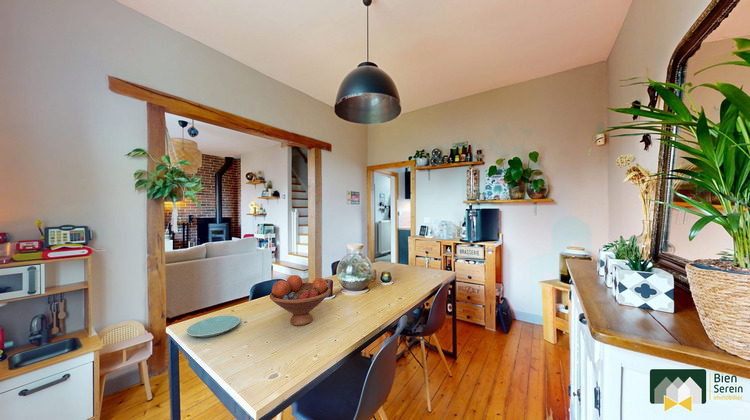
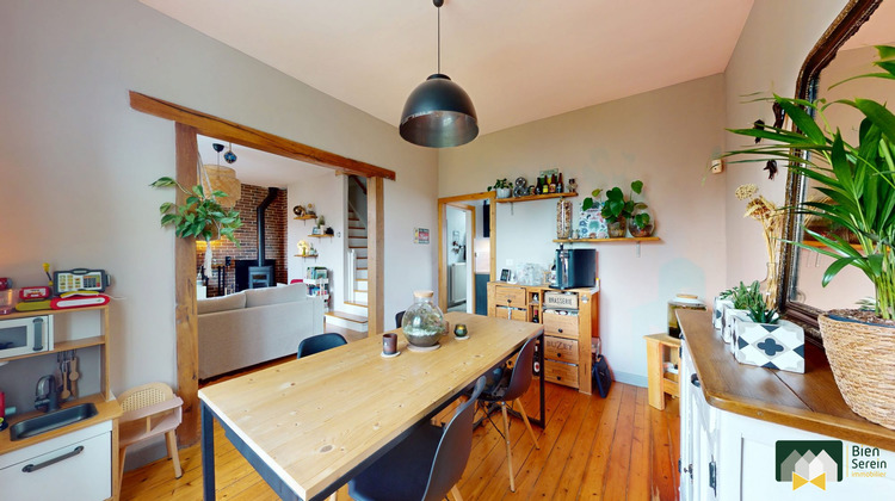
- fruit bowl (301, 300)
- plate (214, 327)
